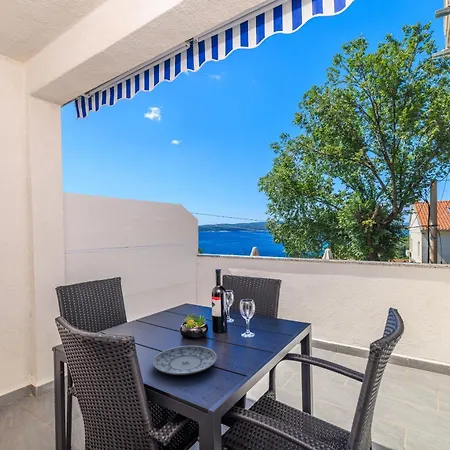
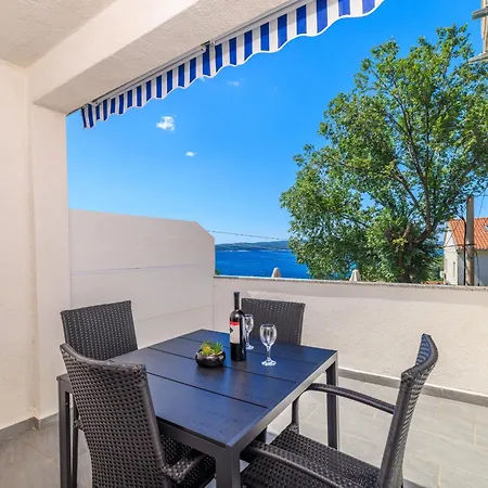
- plate (185, 361)
